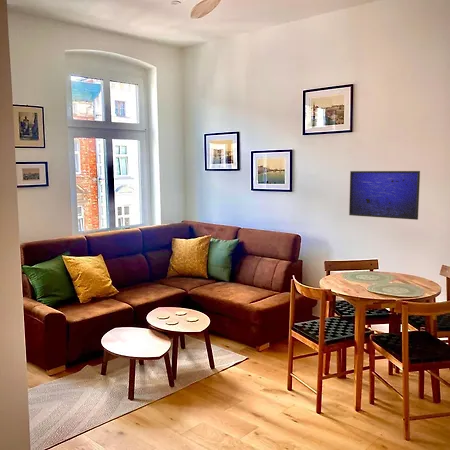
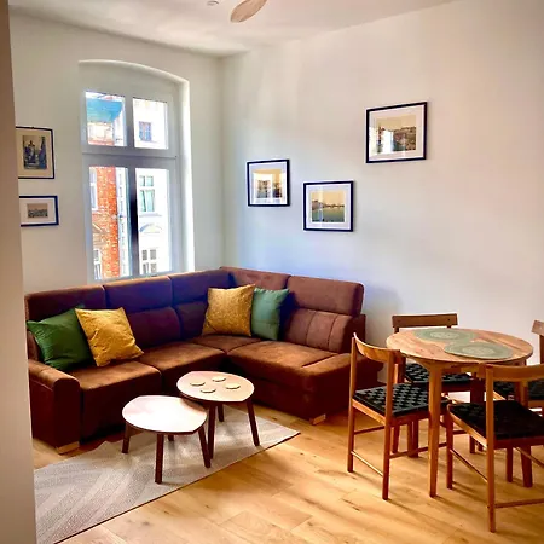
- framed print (382, 194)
